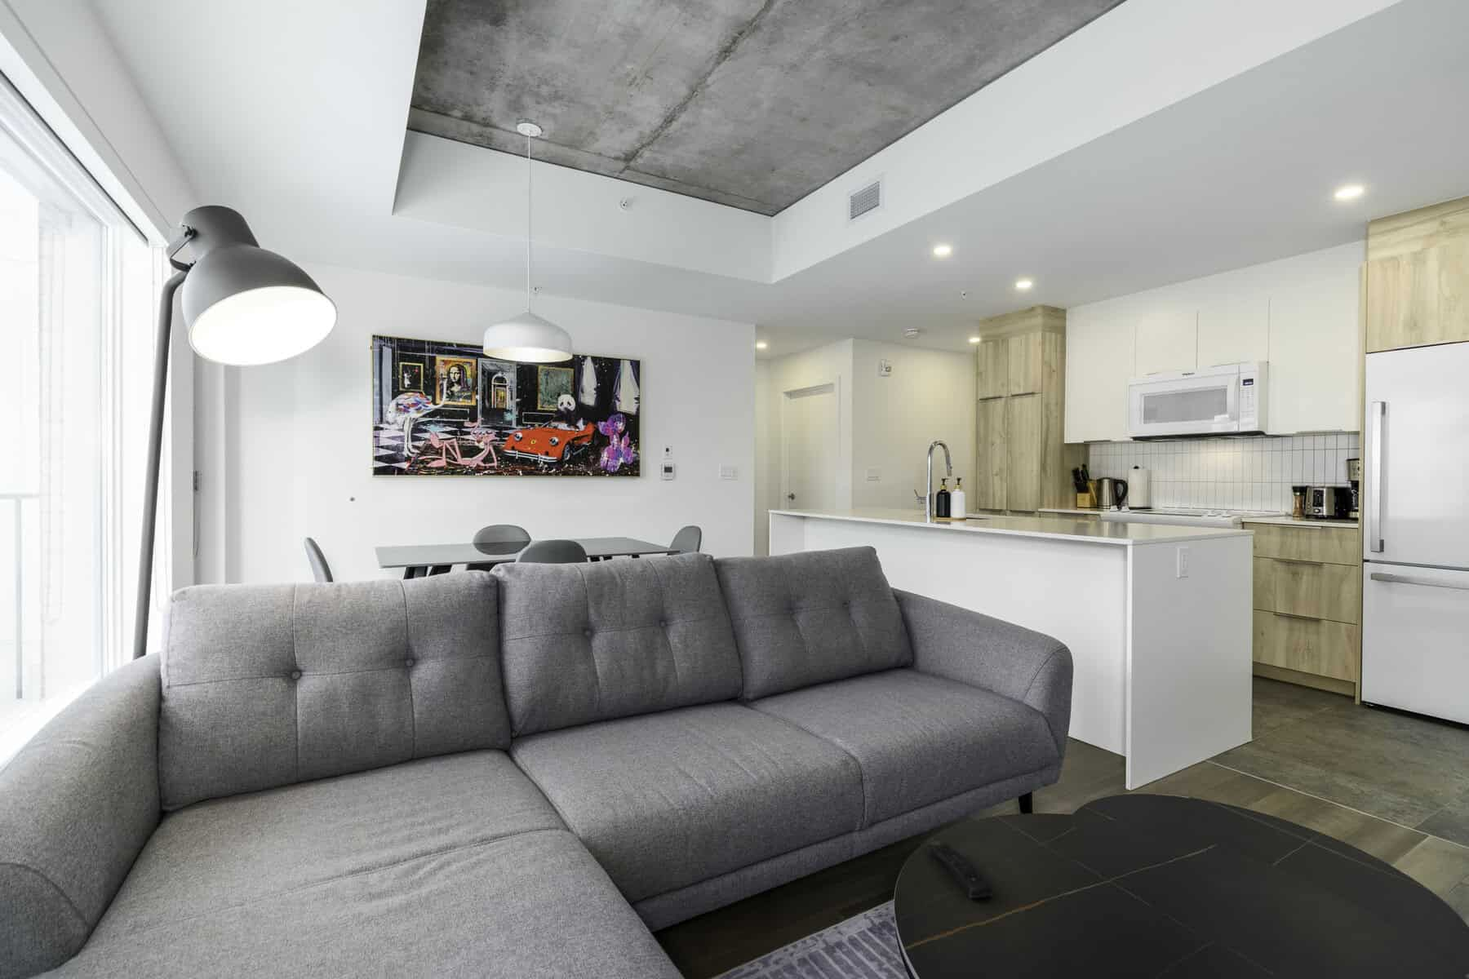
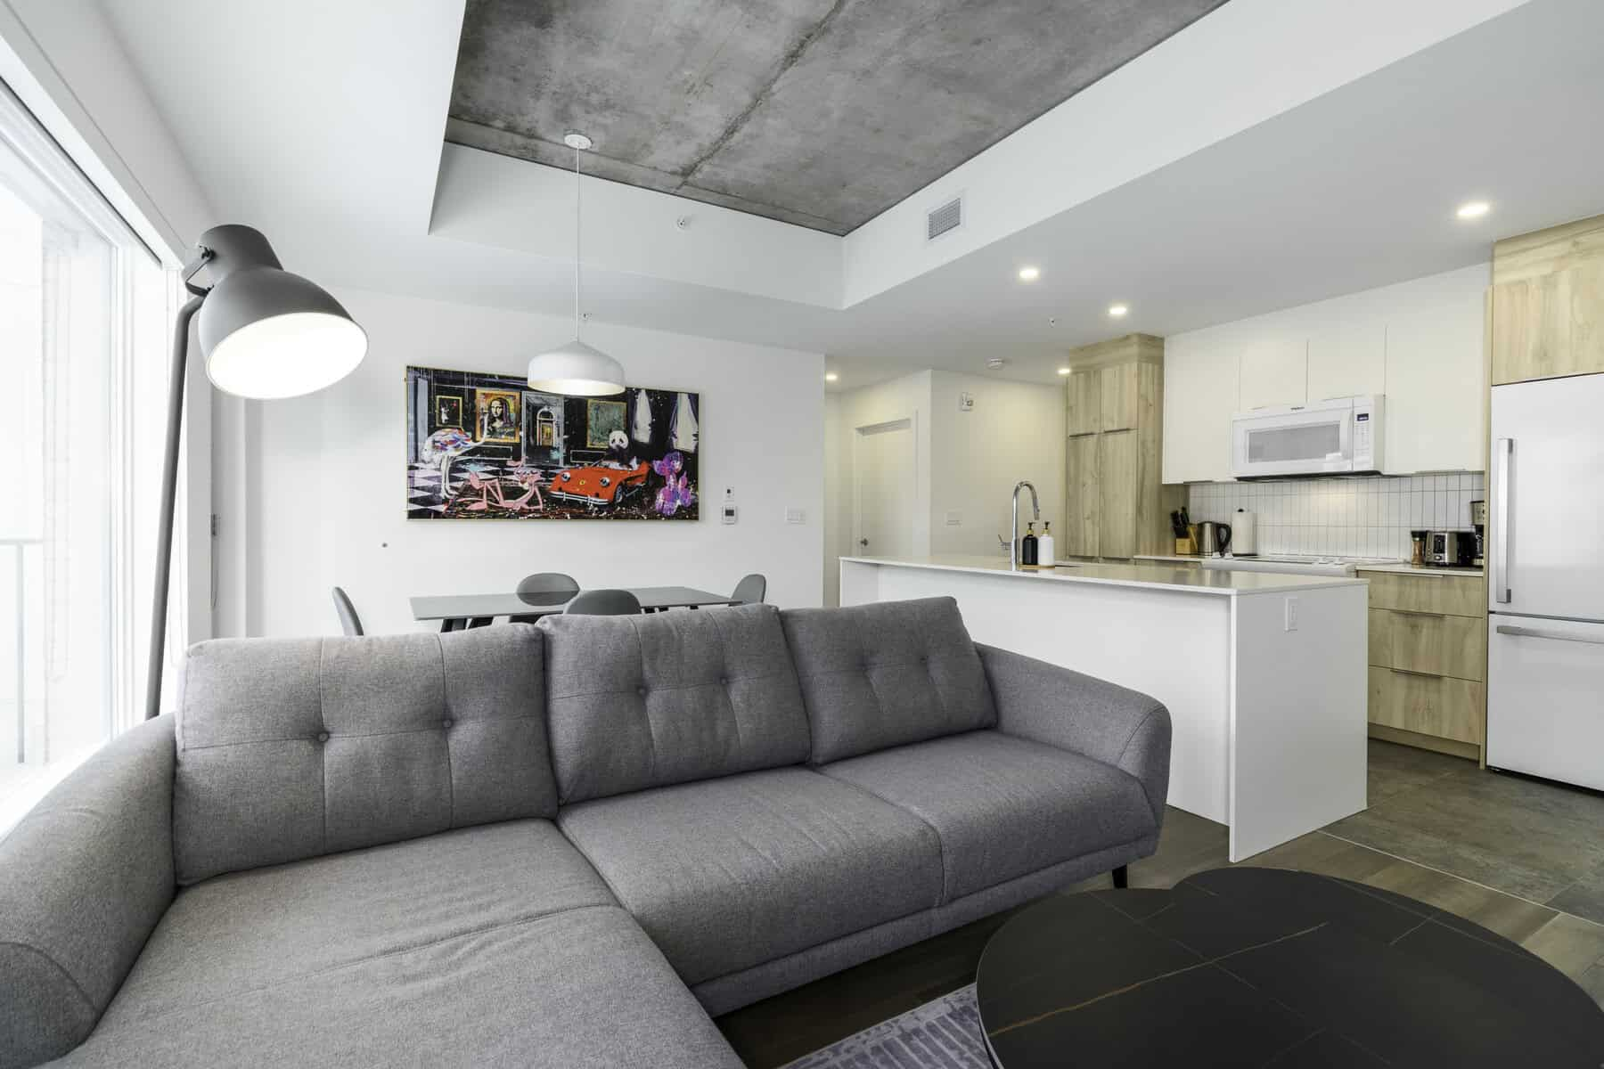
- remote control (955, 865)
